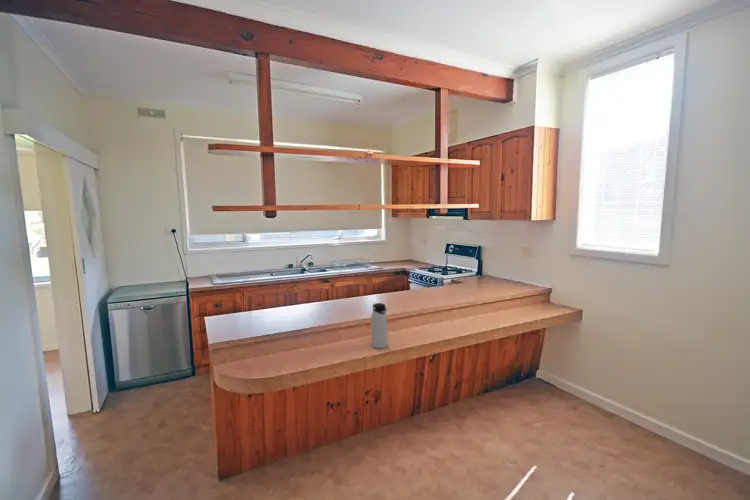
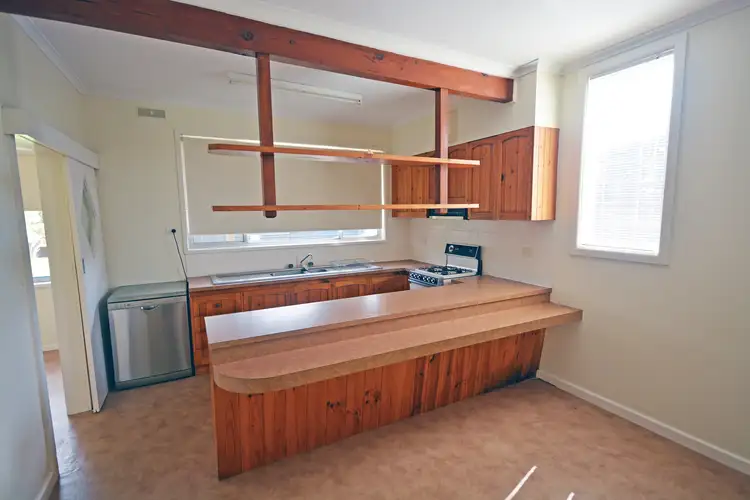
- water bottle (379, 325)
